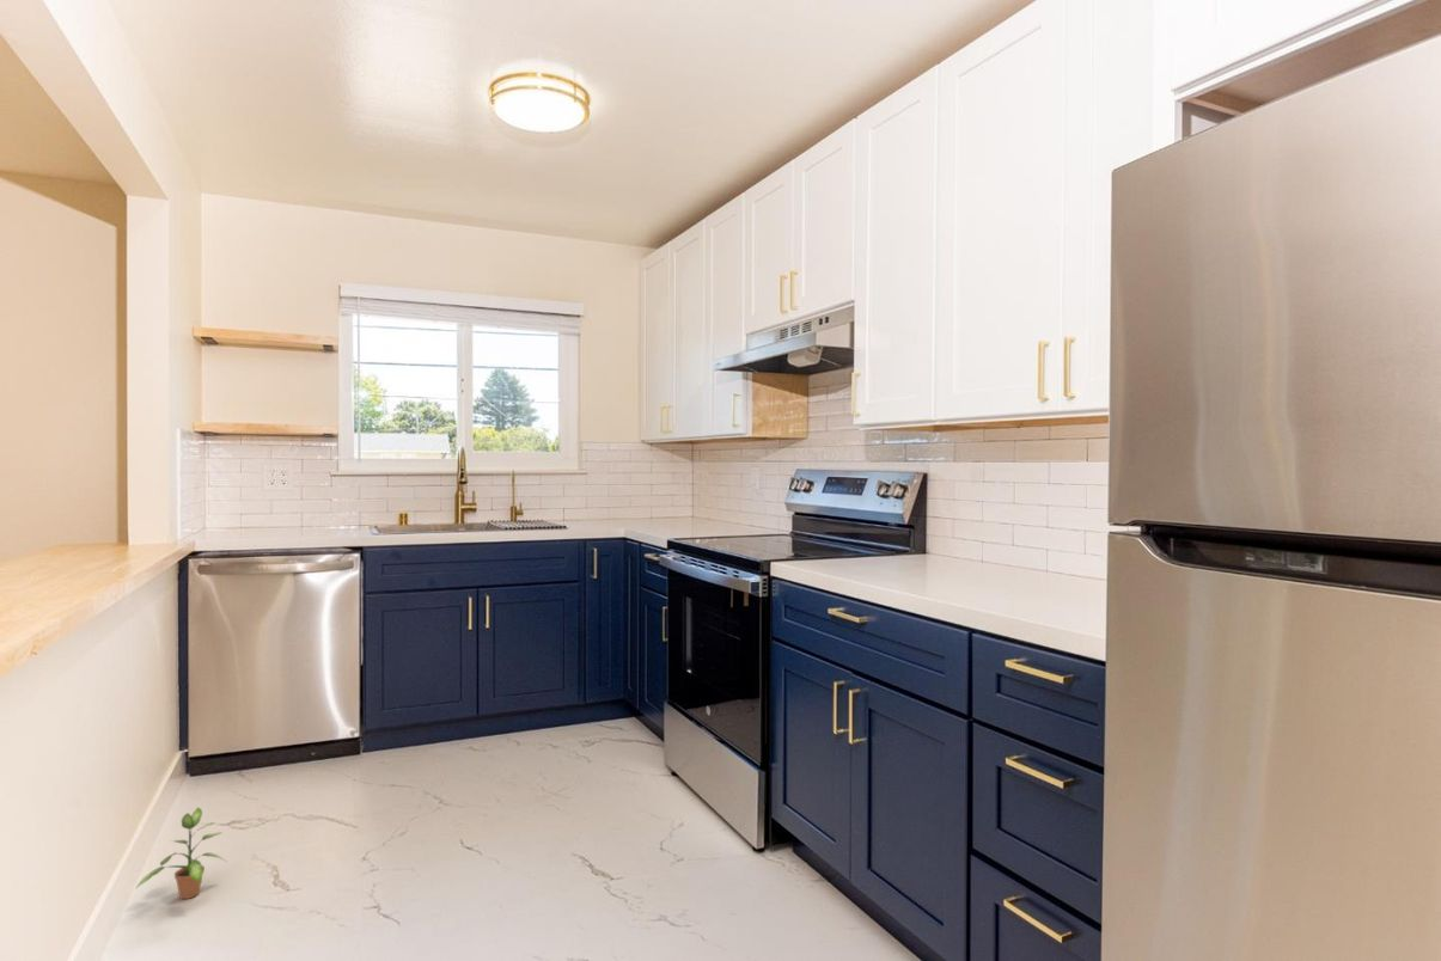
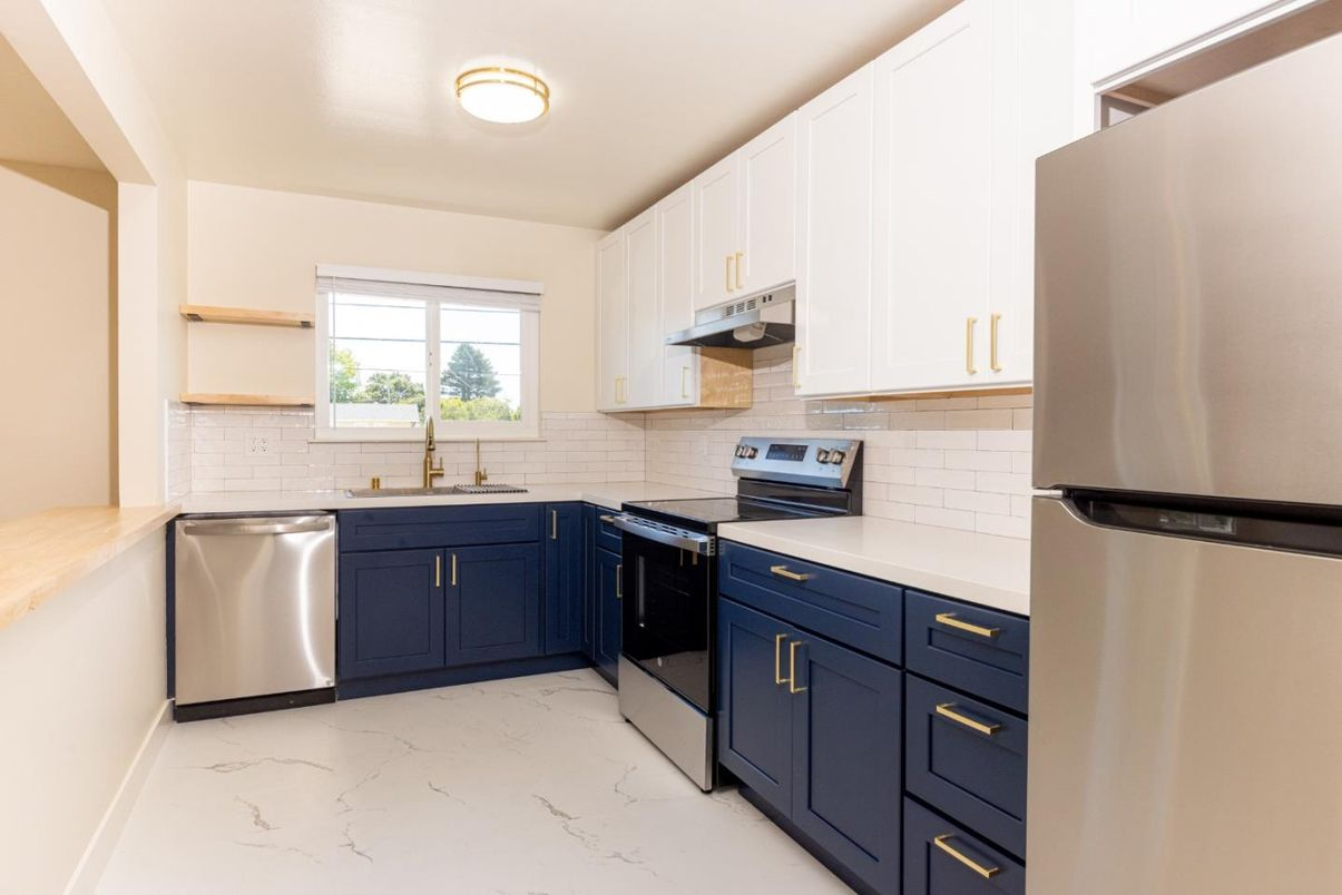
- potted plant (181, 853)
